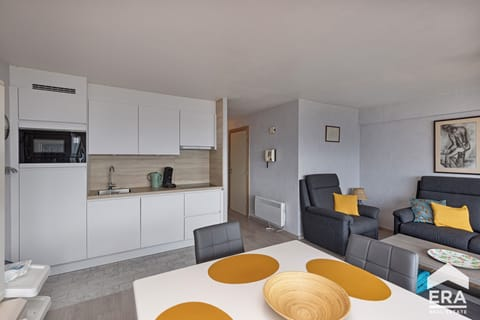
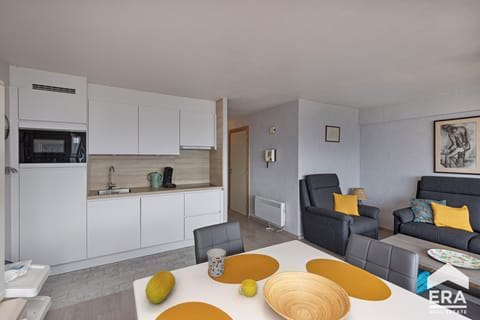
+ cup (216, 262)
+ cup (247, 288)
+ fruit (160, 286)
